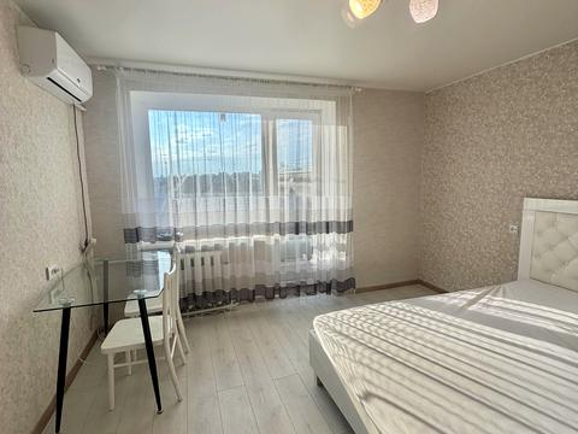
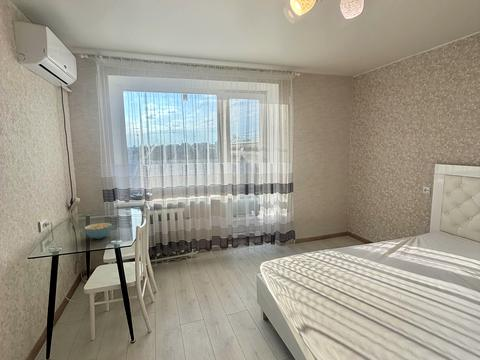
+ cereal bowl (99, 231)
